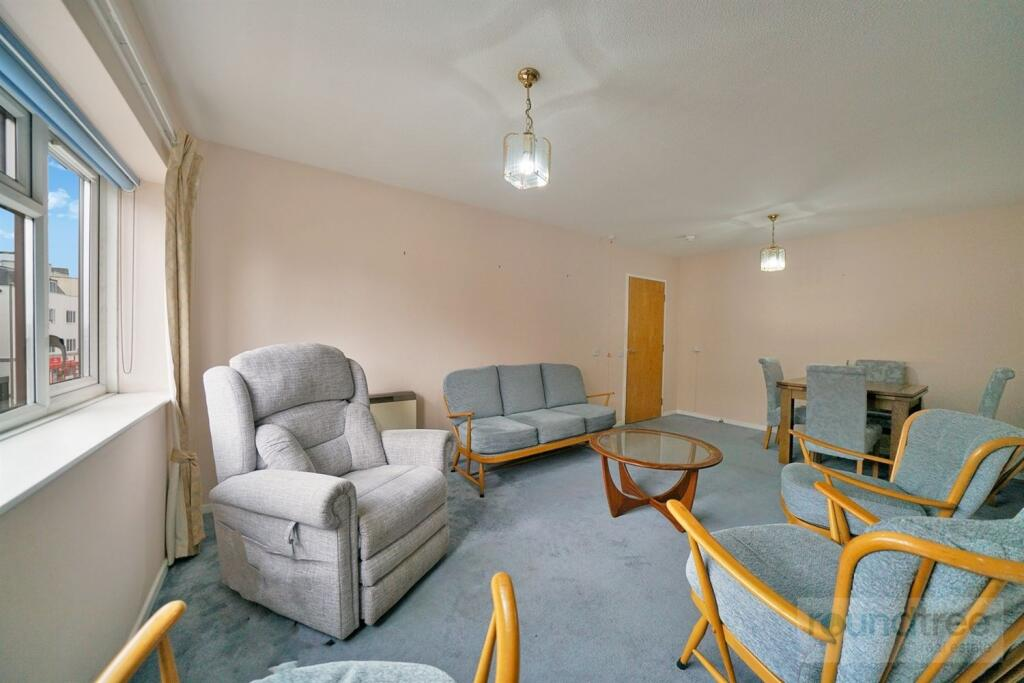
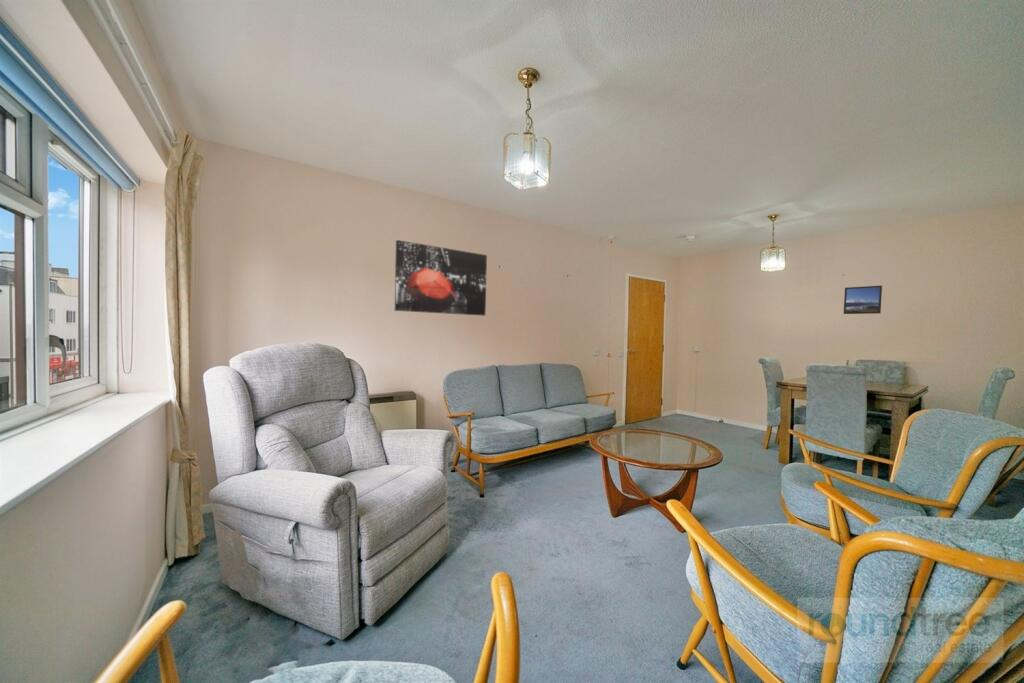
+ wall art (444, 280)
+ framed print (862, 300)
